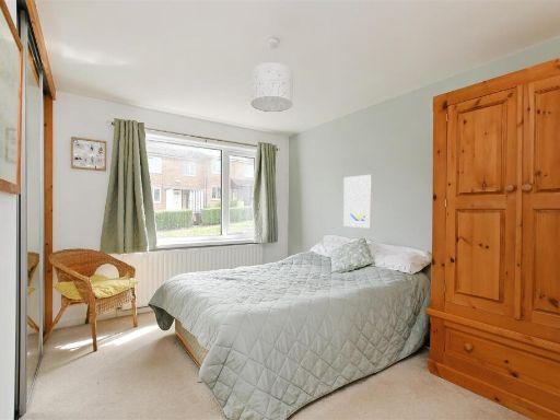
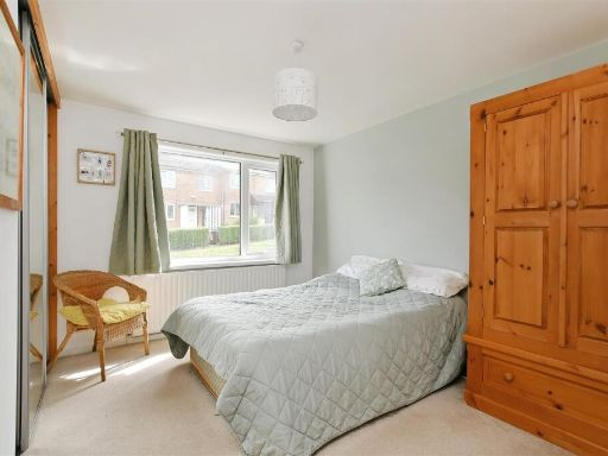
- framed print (357, 201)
